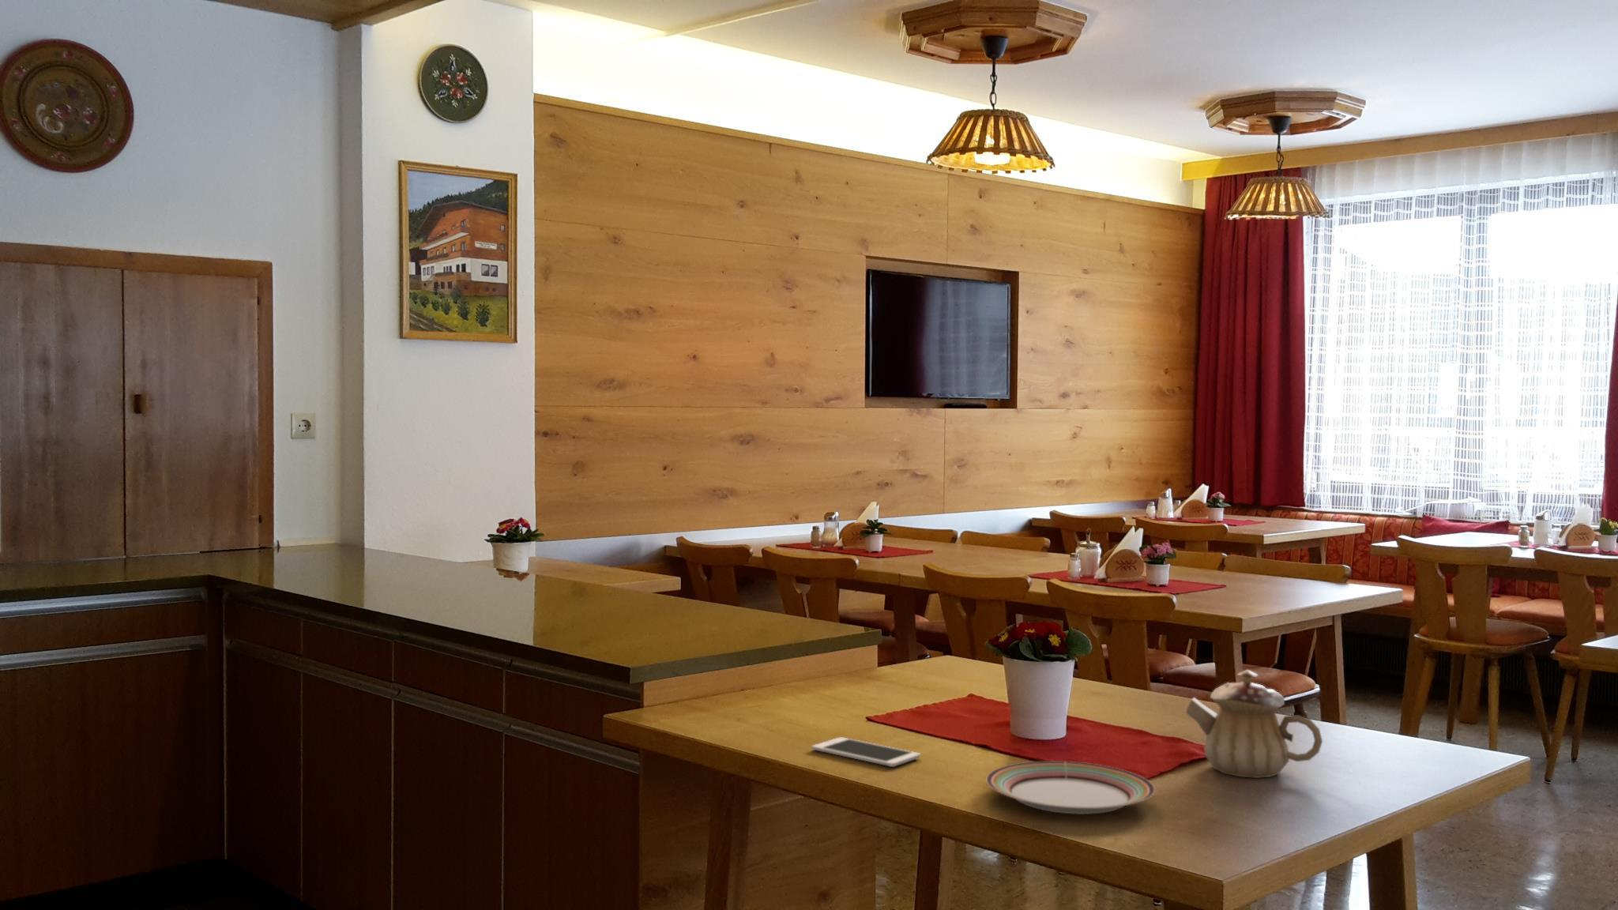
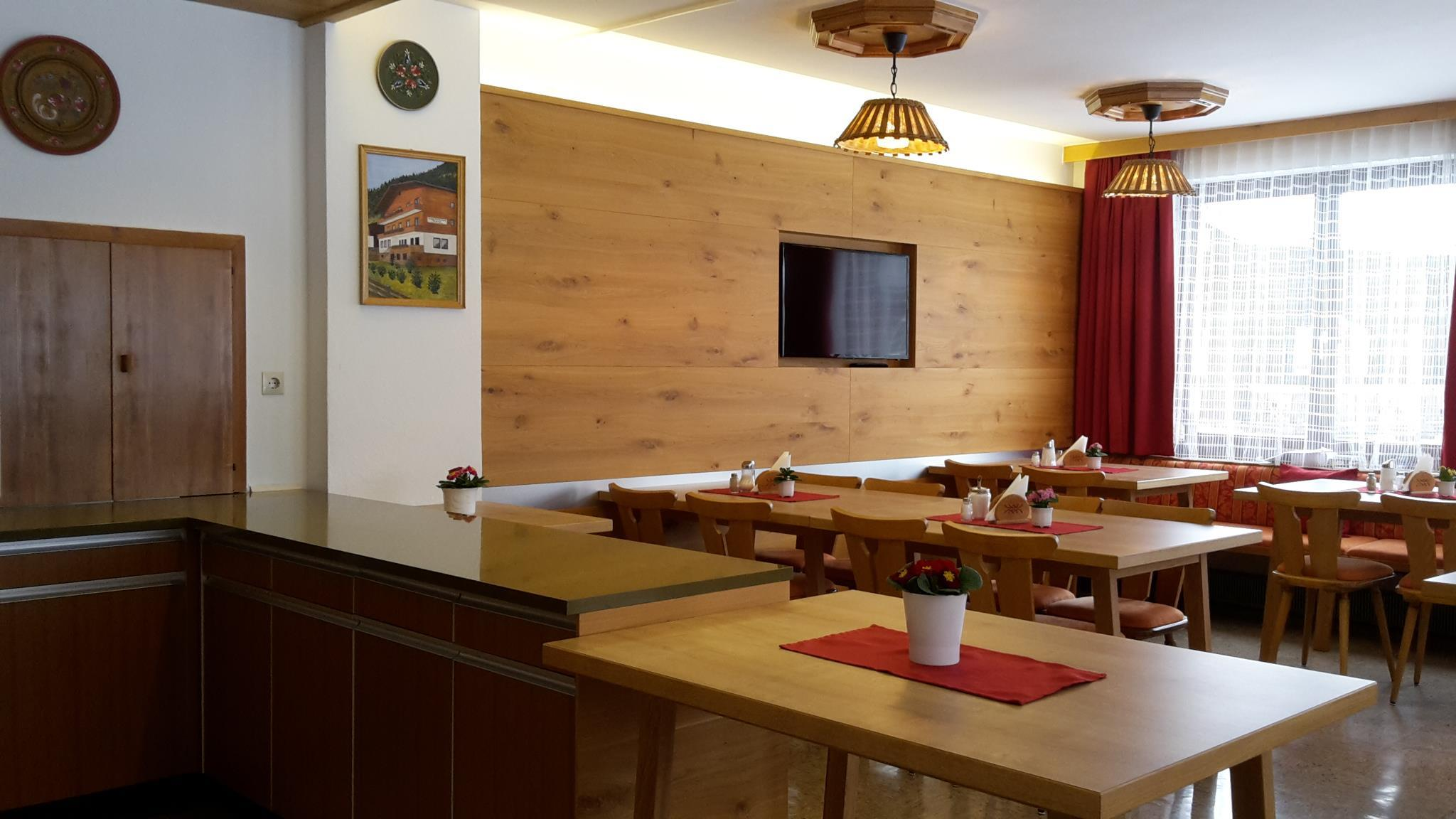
- plate (1069, 790)
- teapot (1252, 720)
- cell phone (865, 751)
